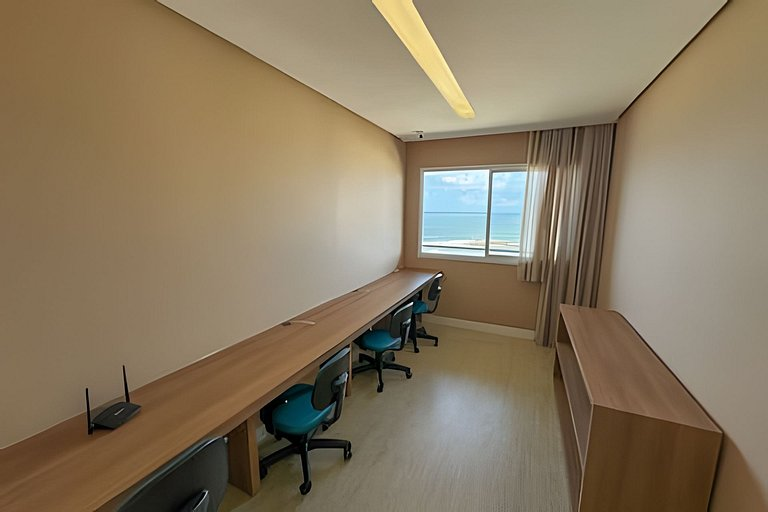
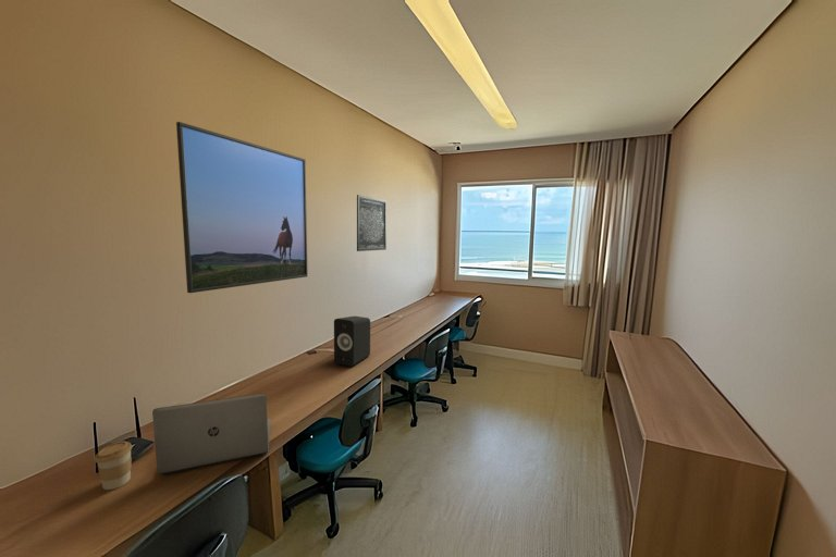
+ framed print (255, 215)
+ coffee cup (114, 465)
+ speaker (352, 338)
+ wall art (372, 224)
+ laptop (219, 417)
